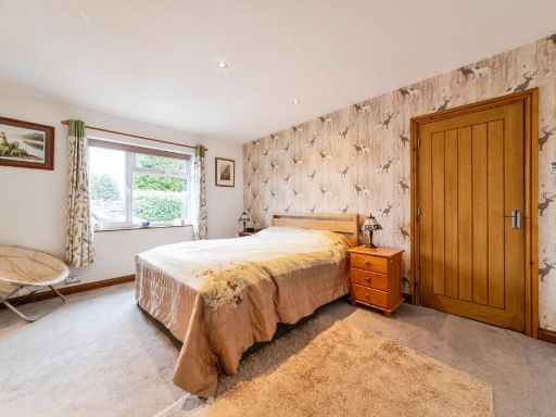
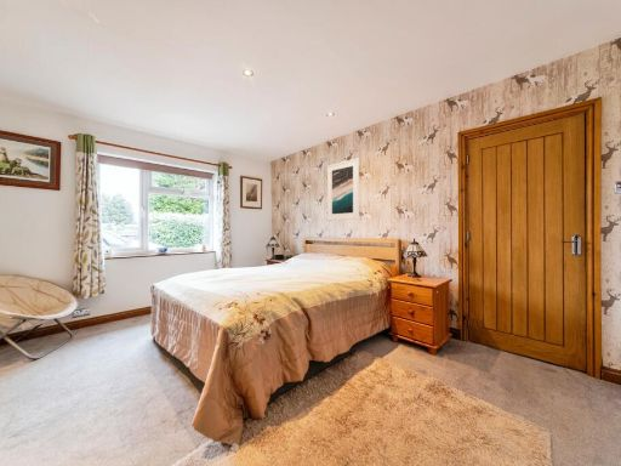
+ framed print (342, 191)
